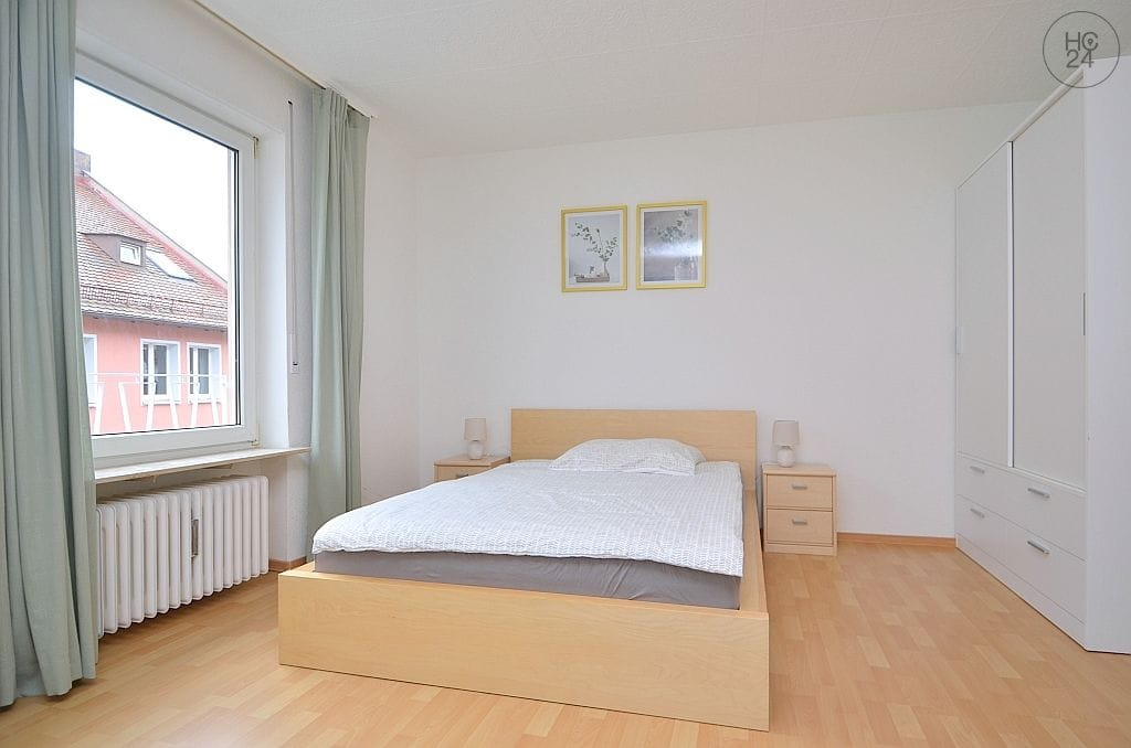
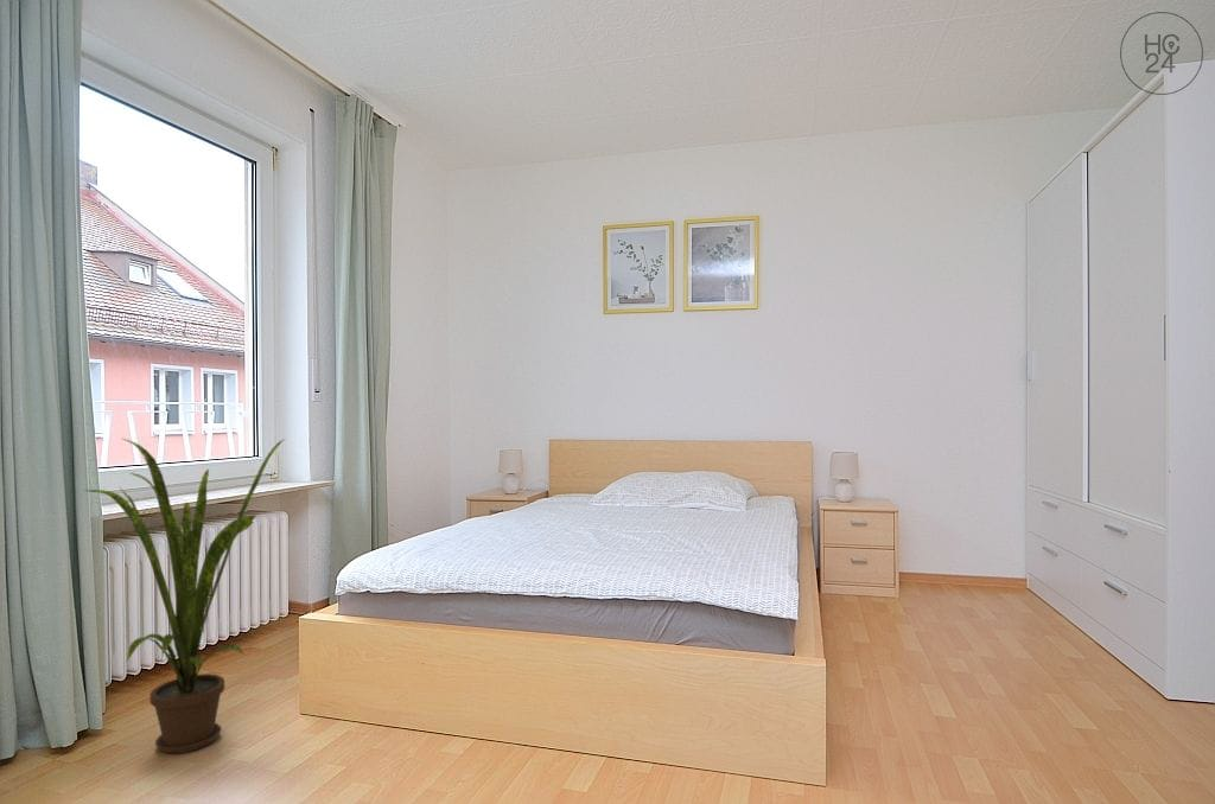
+ house plant (167, 591)
